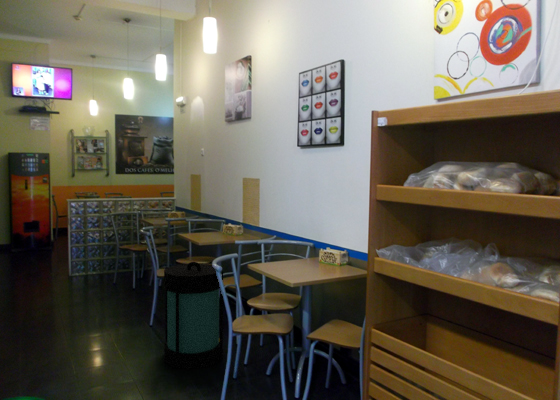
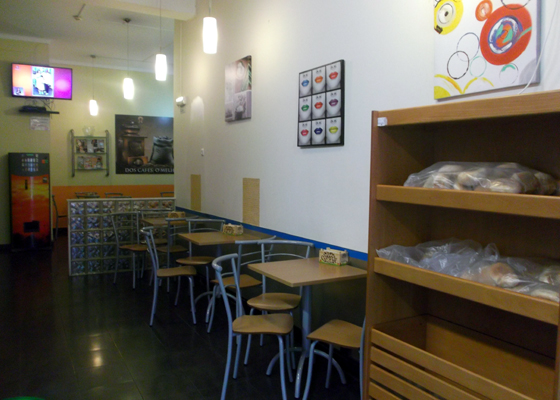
- lantern (193, 309)
